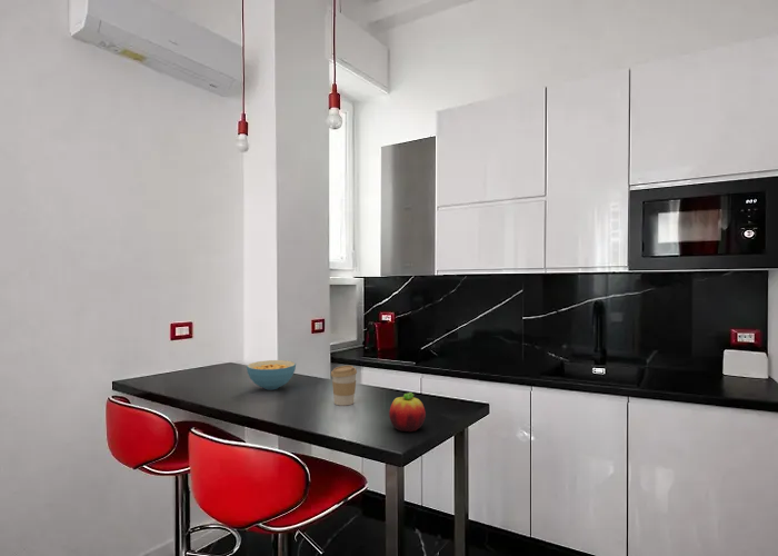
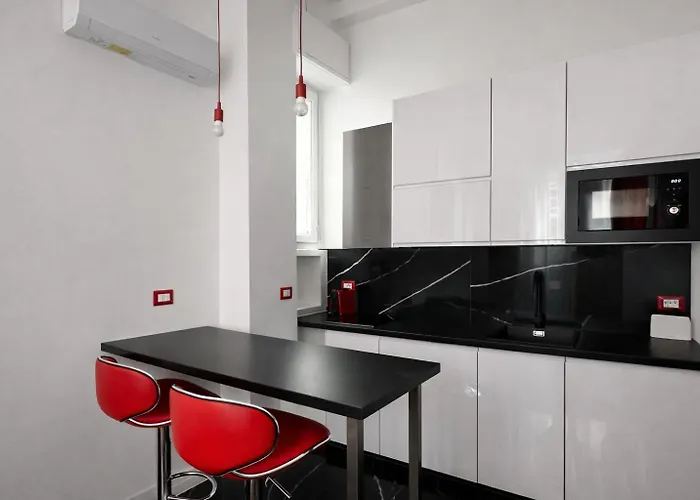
- fruit (407, 411)
- cereal bowl (271, 376)
- coffee cup (343, 385)
